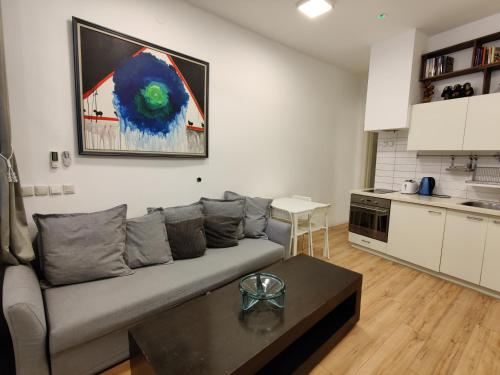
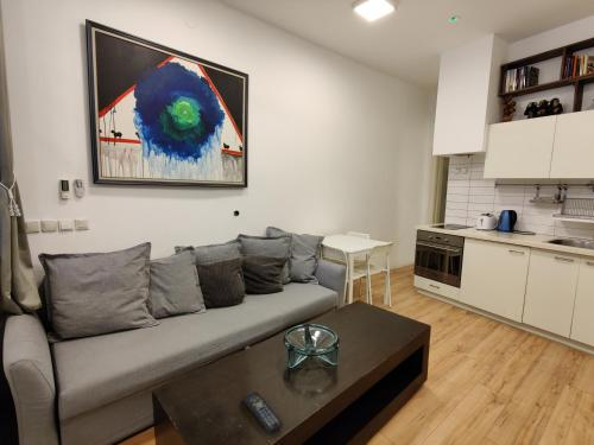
+ remote control (260, 409)
